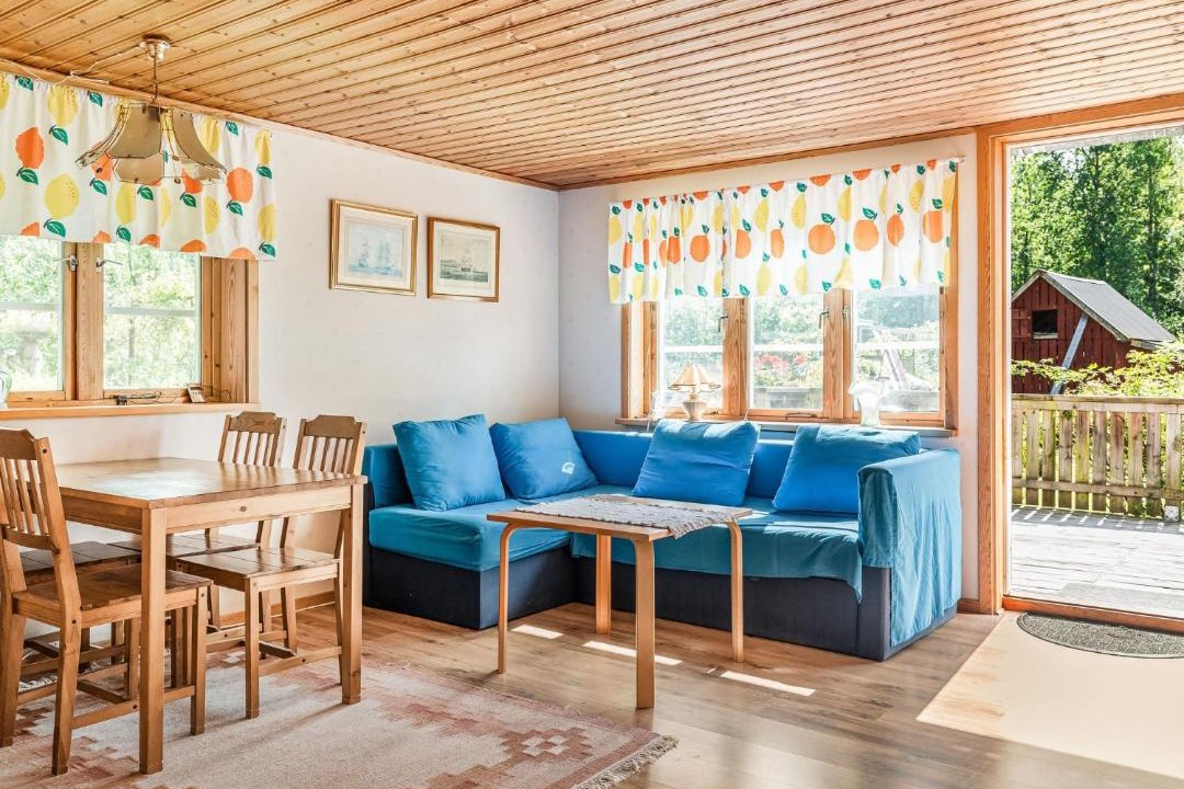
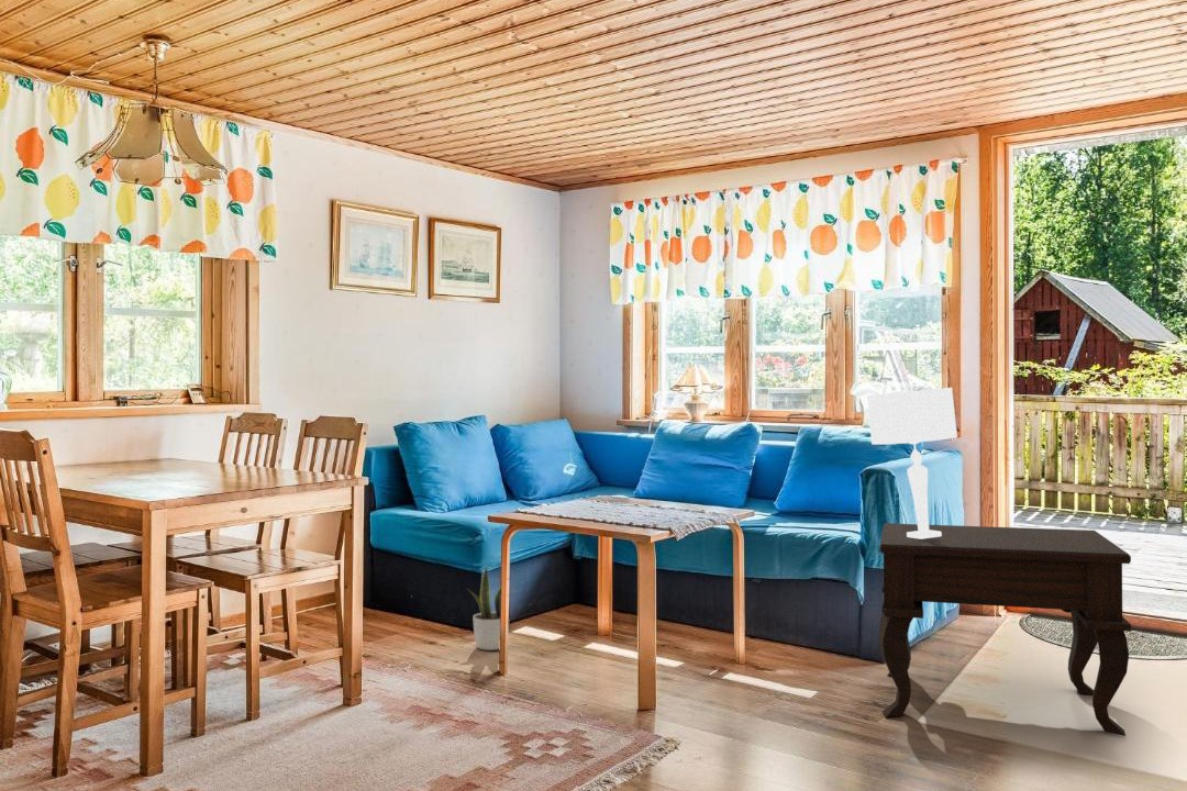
+ table lamp (923, 469)
+ side table (998, 605)
+ potted plant (490, 605)
